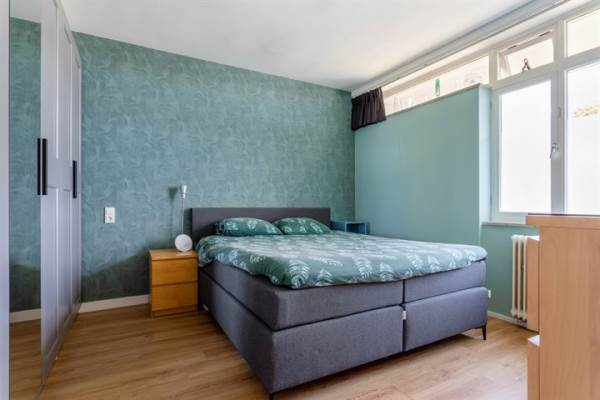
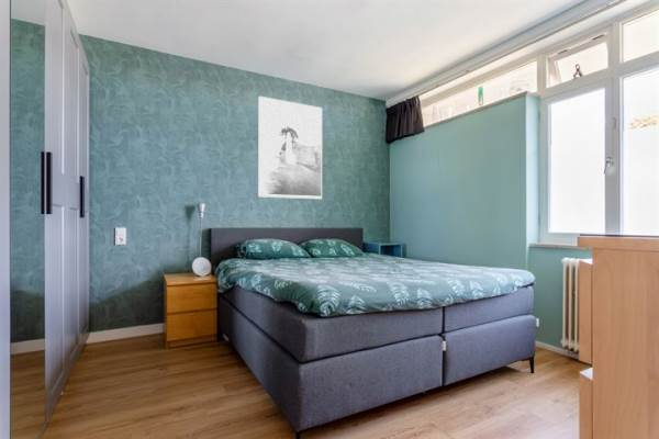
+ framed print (291, 149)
